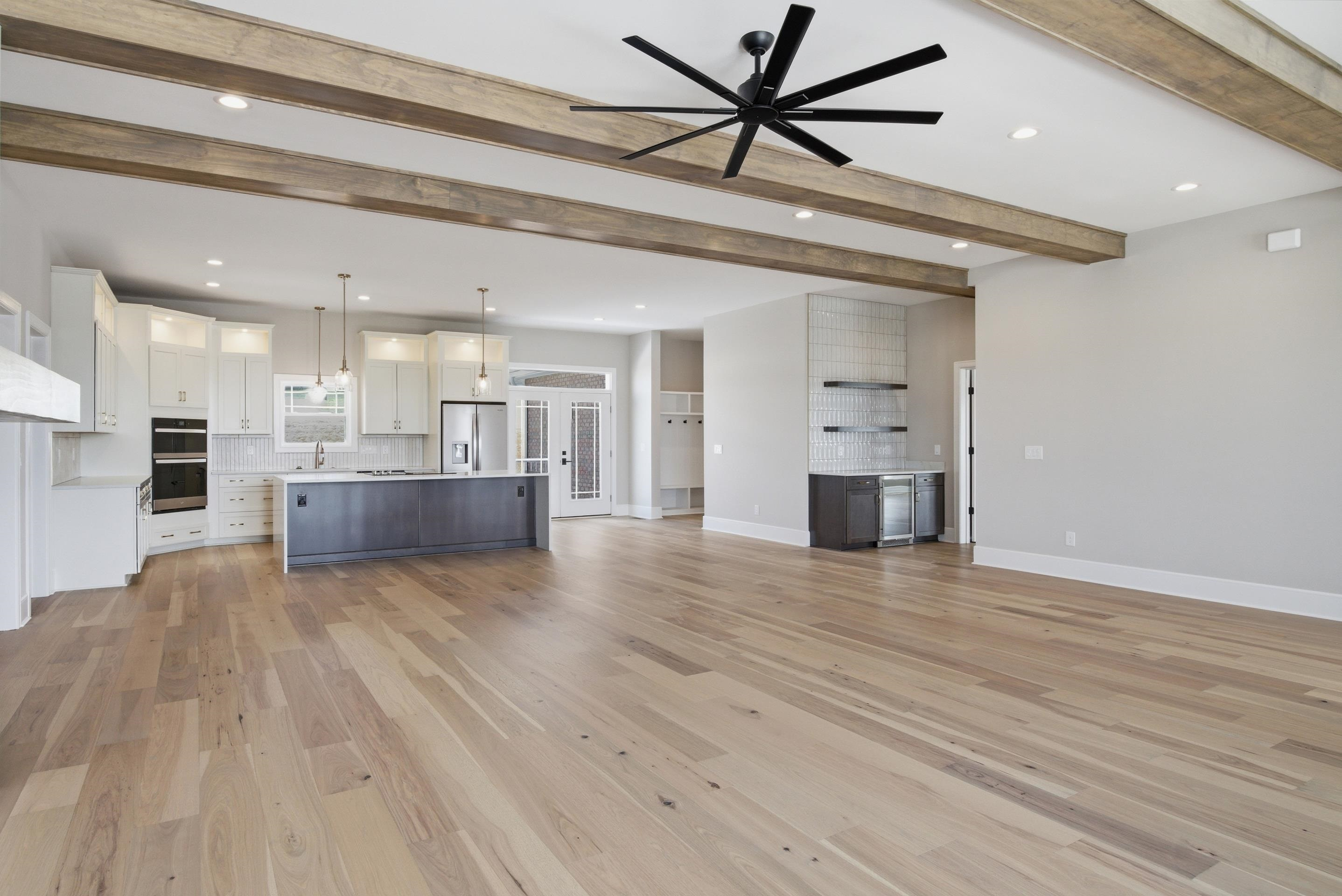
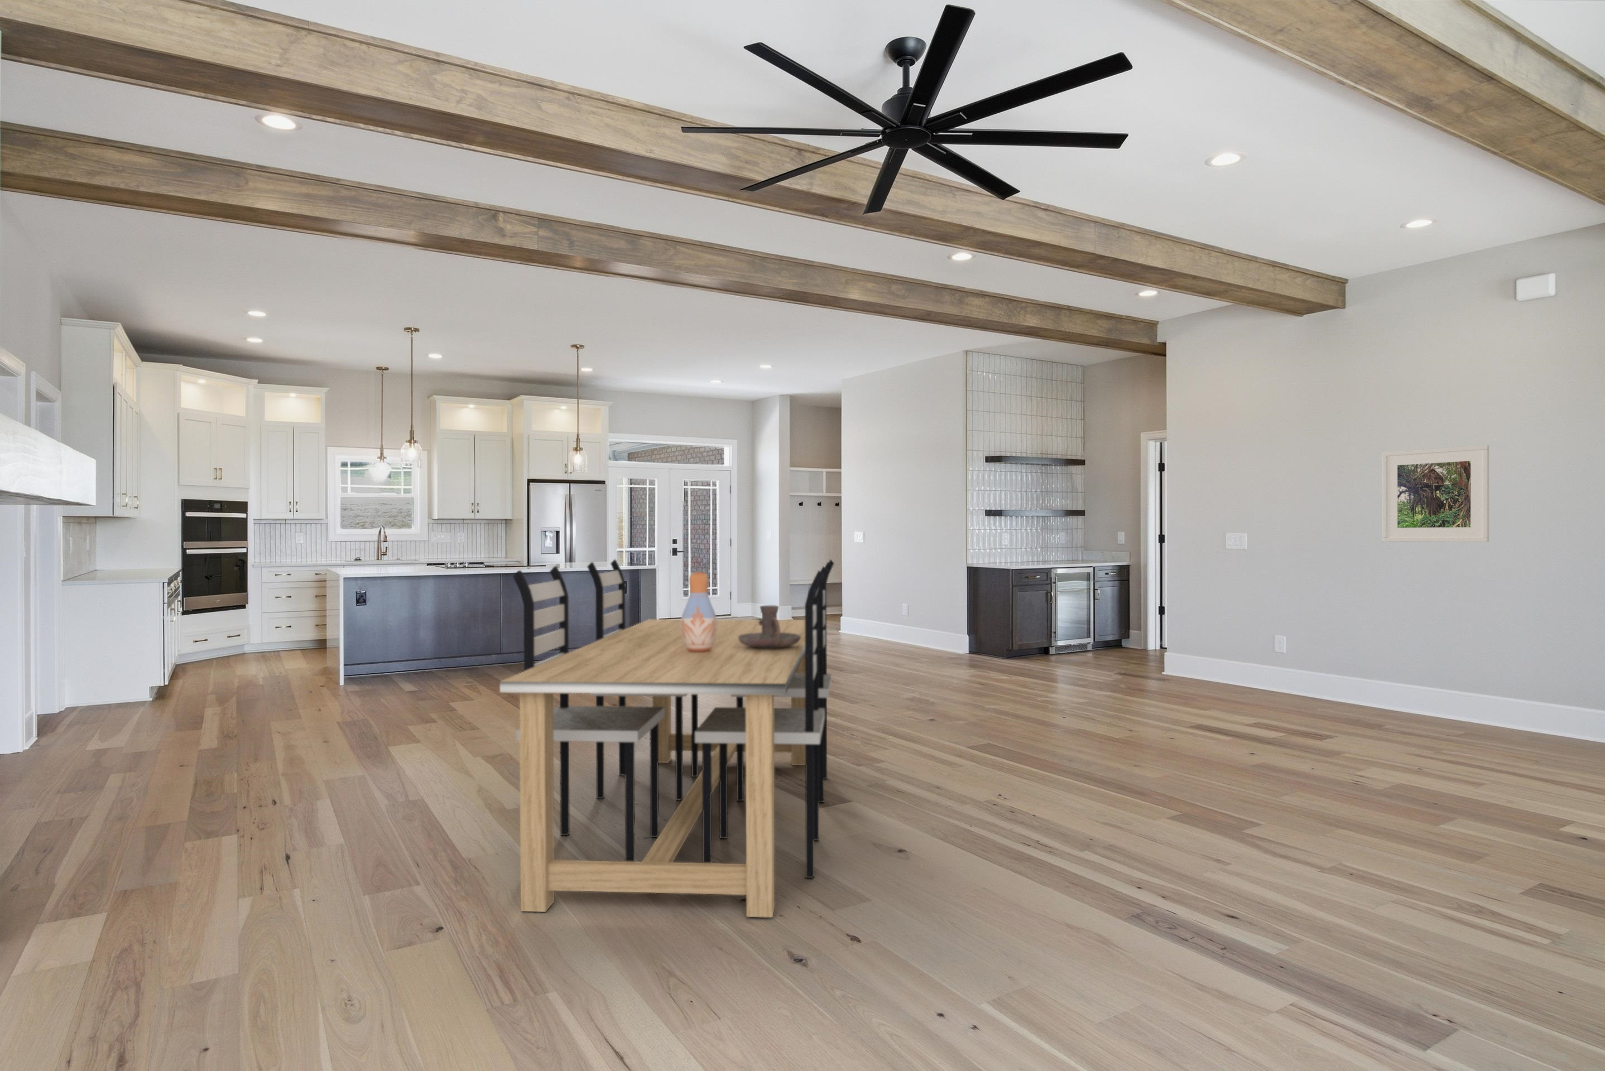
+ vase (698, 605)
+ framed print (1433, 495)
+ dining set (698, 691)
+ candle holder (770, 622)
